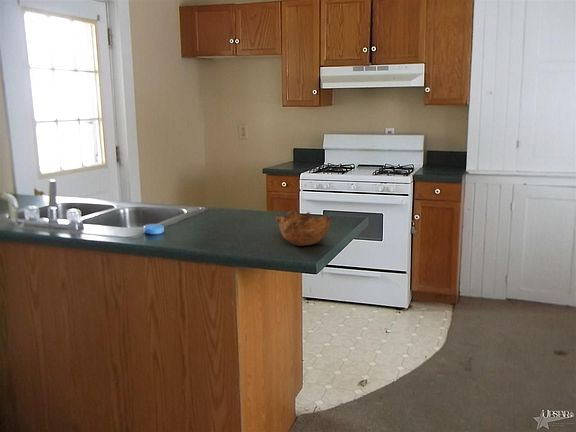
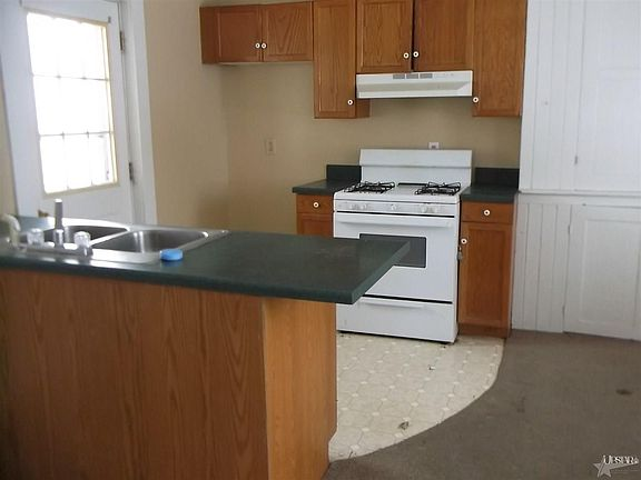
- bowl (302, 228)
